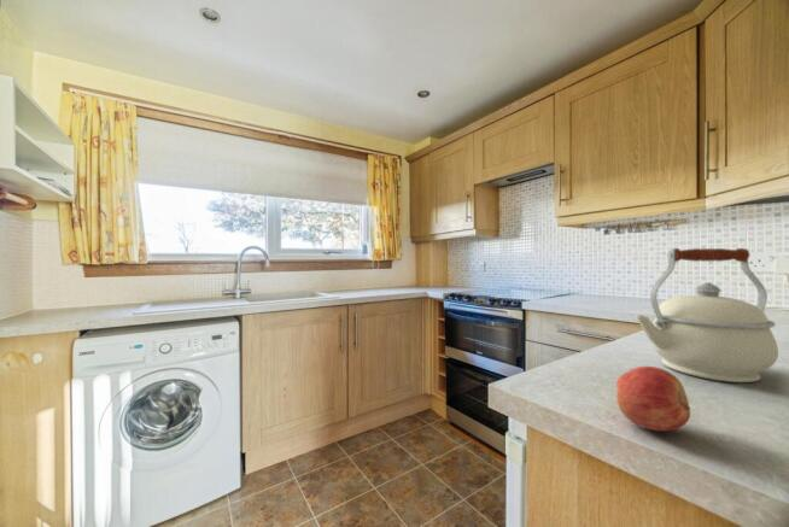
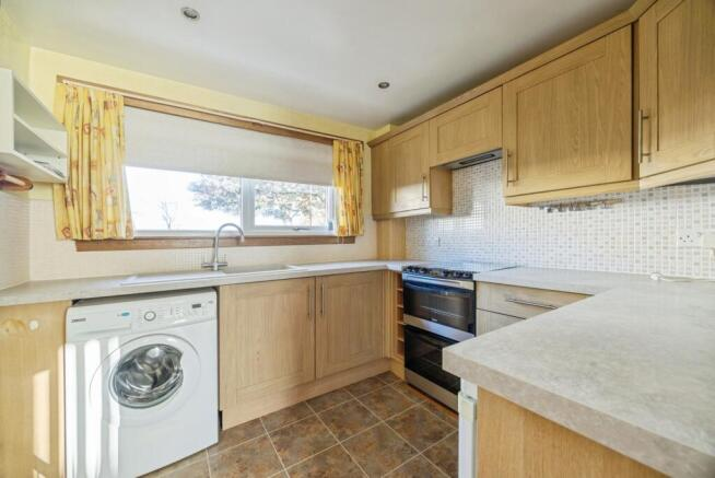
- kettle (699, 309)
- apple (650, 396)
